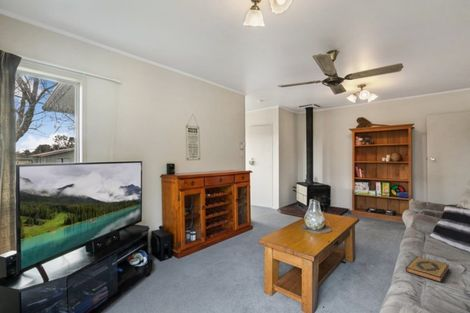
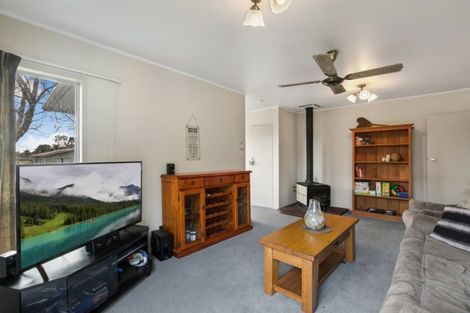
- hardback book (427, 268)
